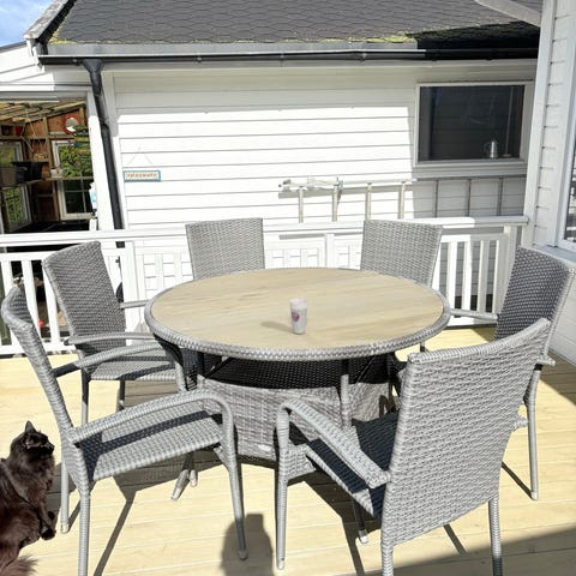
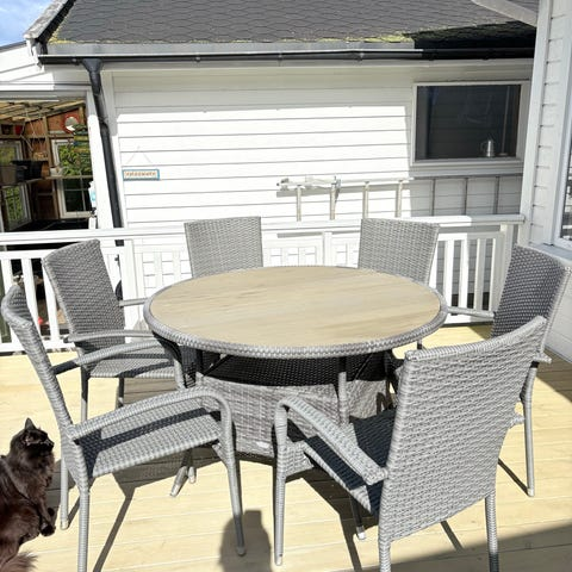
- cup (299, 316)
